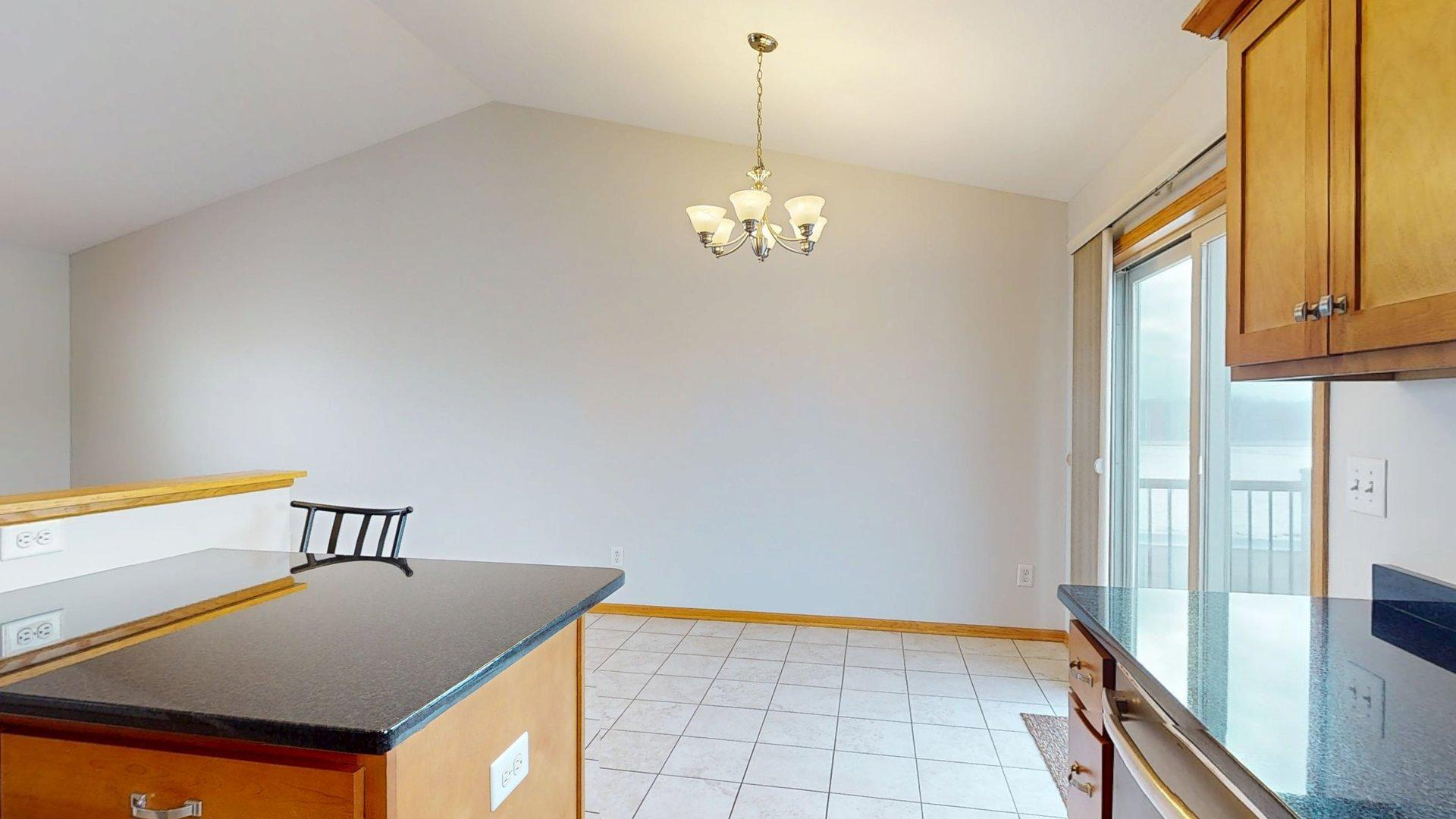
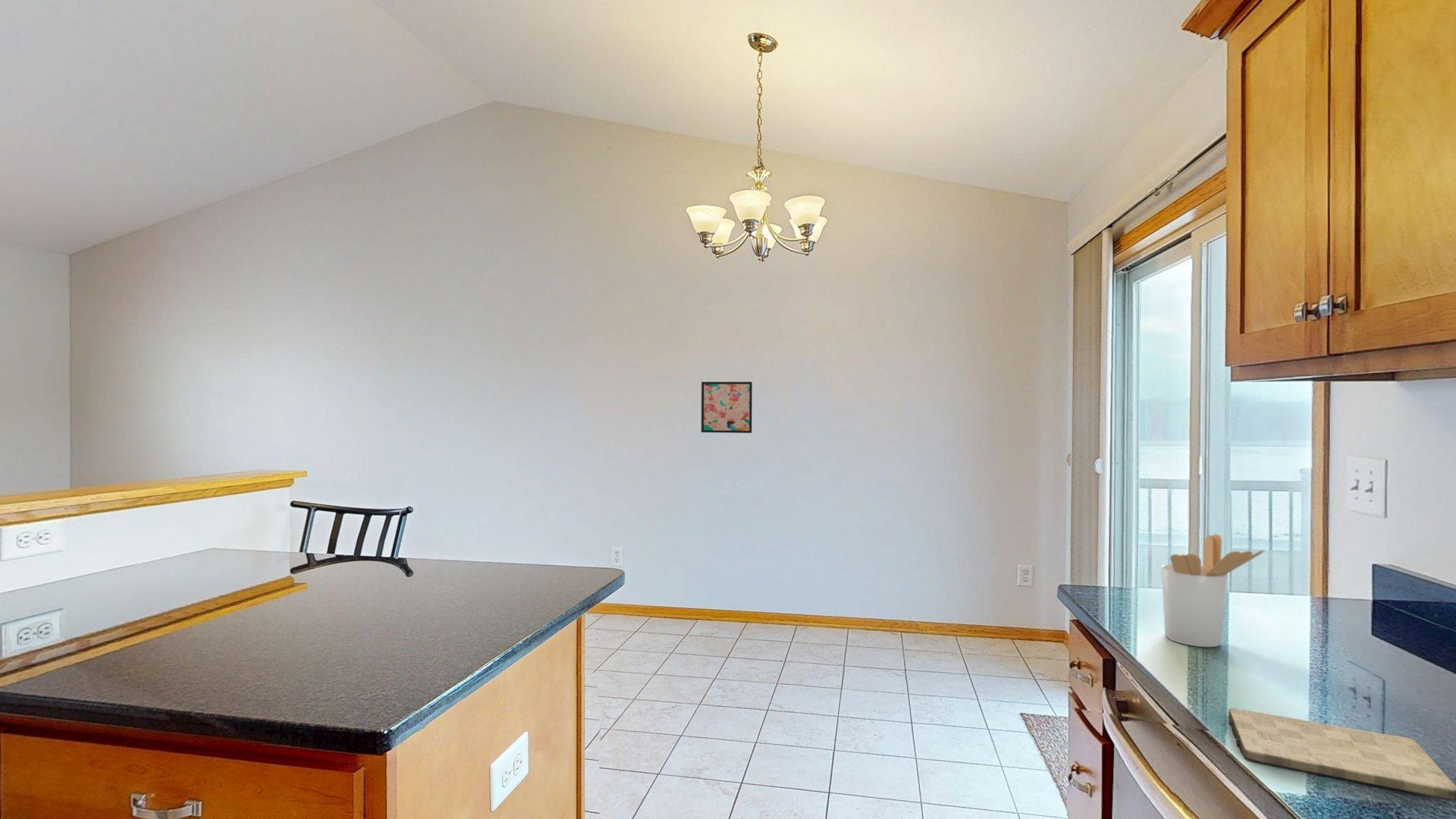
+ wall art (726, 407)
+ utensil holder (1209, 591)
+ cutting board (1330, 748)
